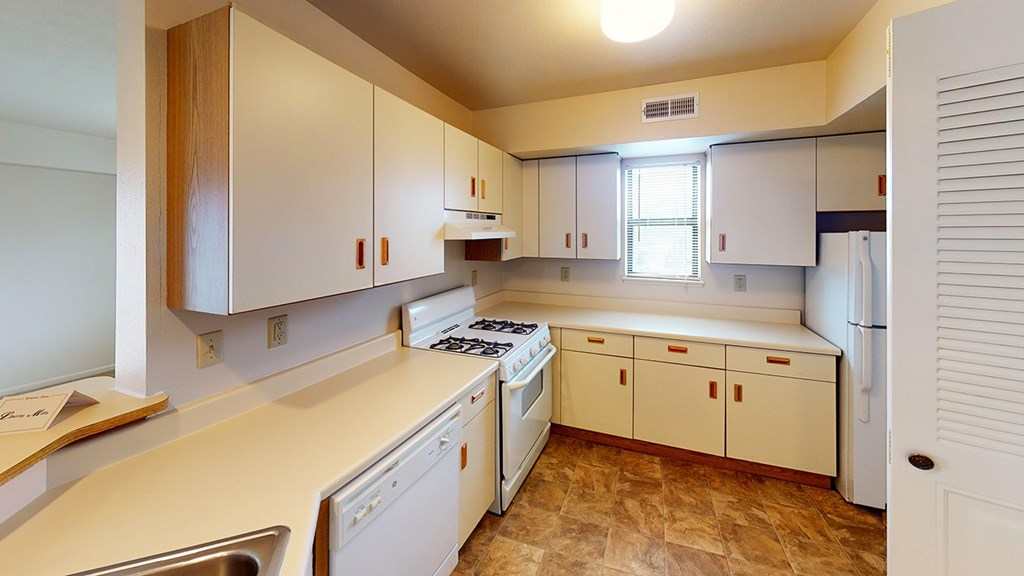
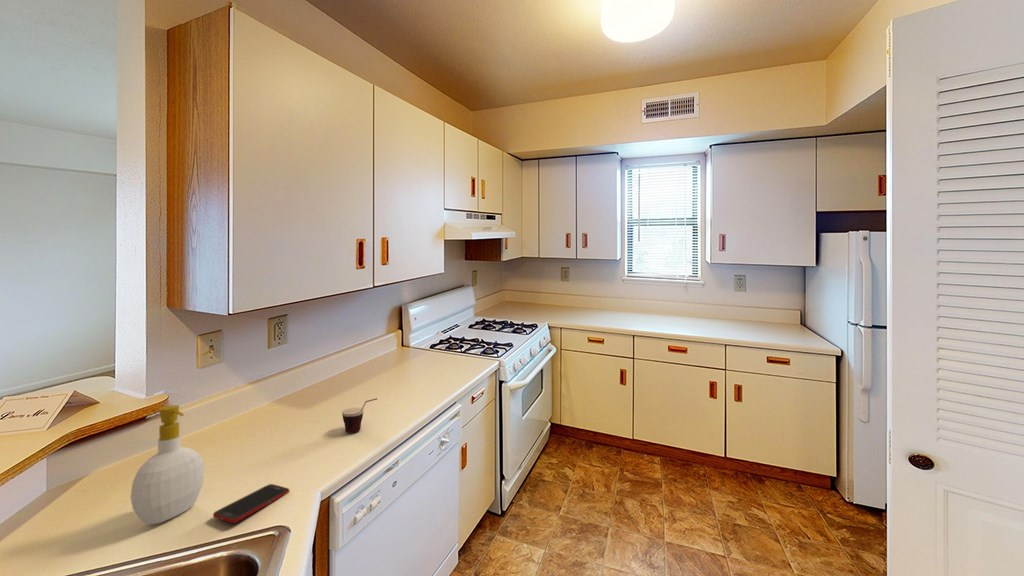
+ cell phone (253, 502)
+ soap bottle (170, 461)
+ cup (360, 414)
